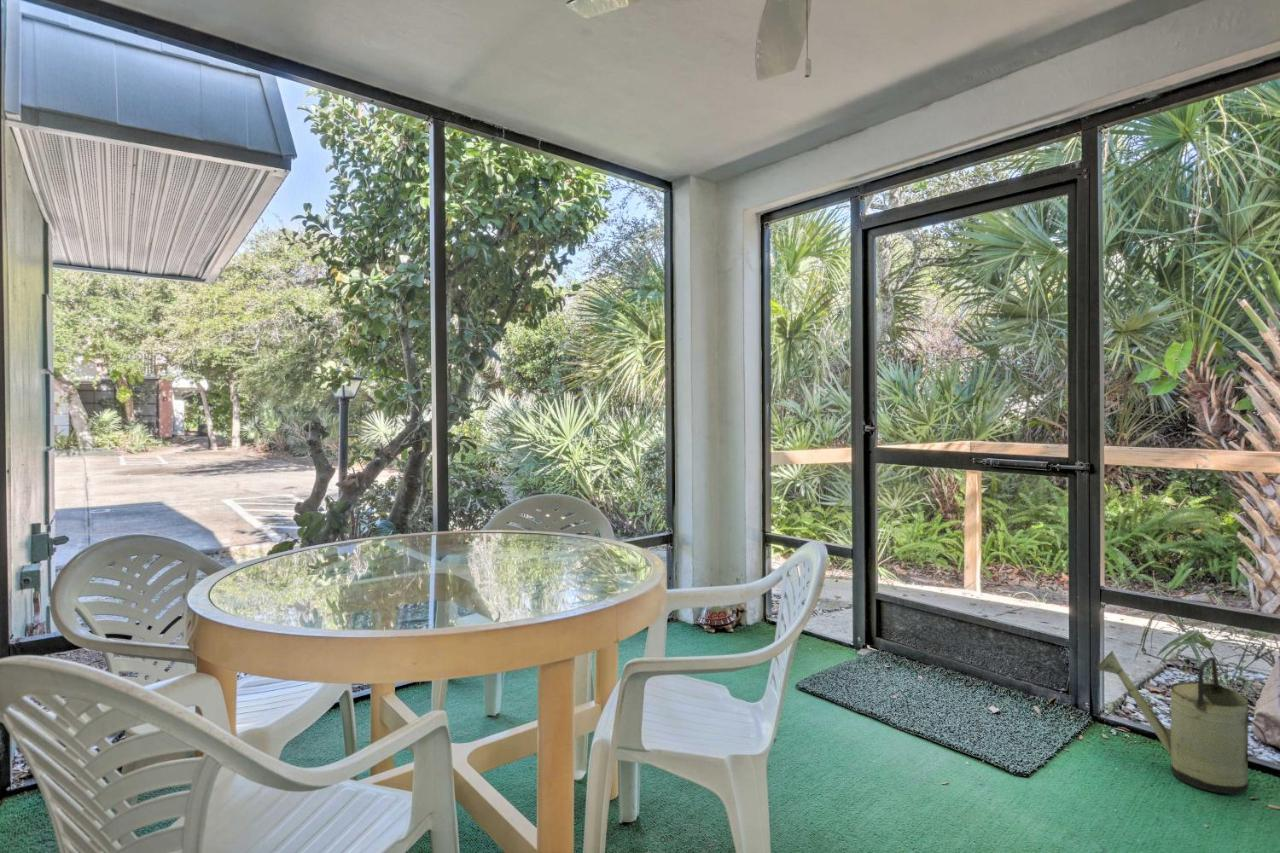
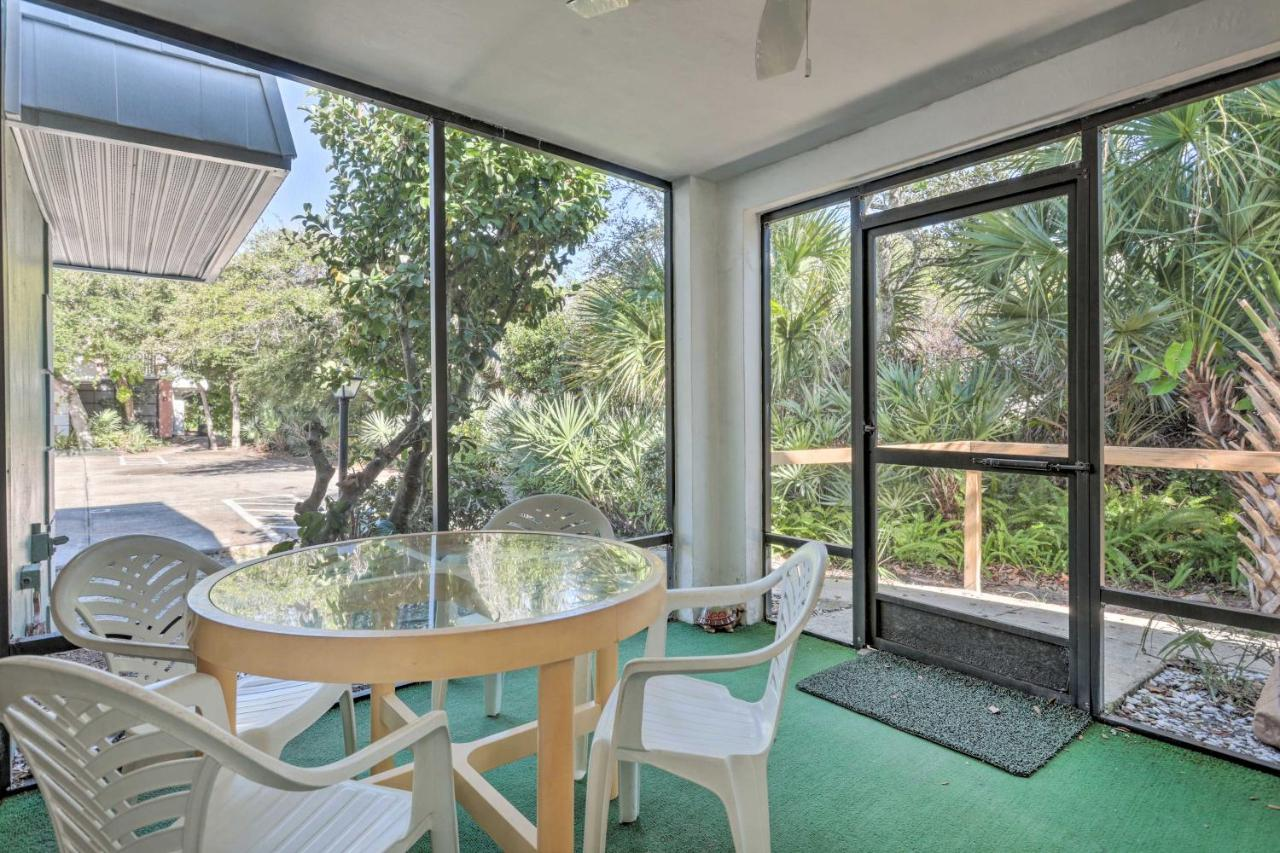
- watering can (1174, 711)
